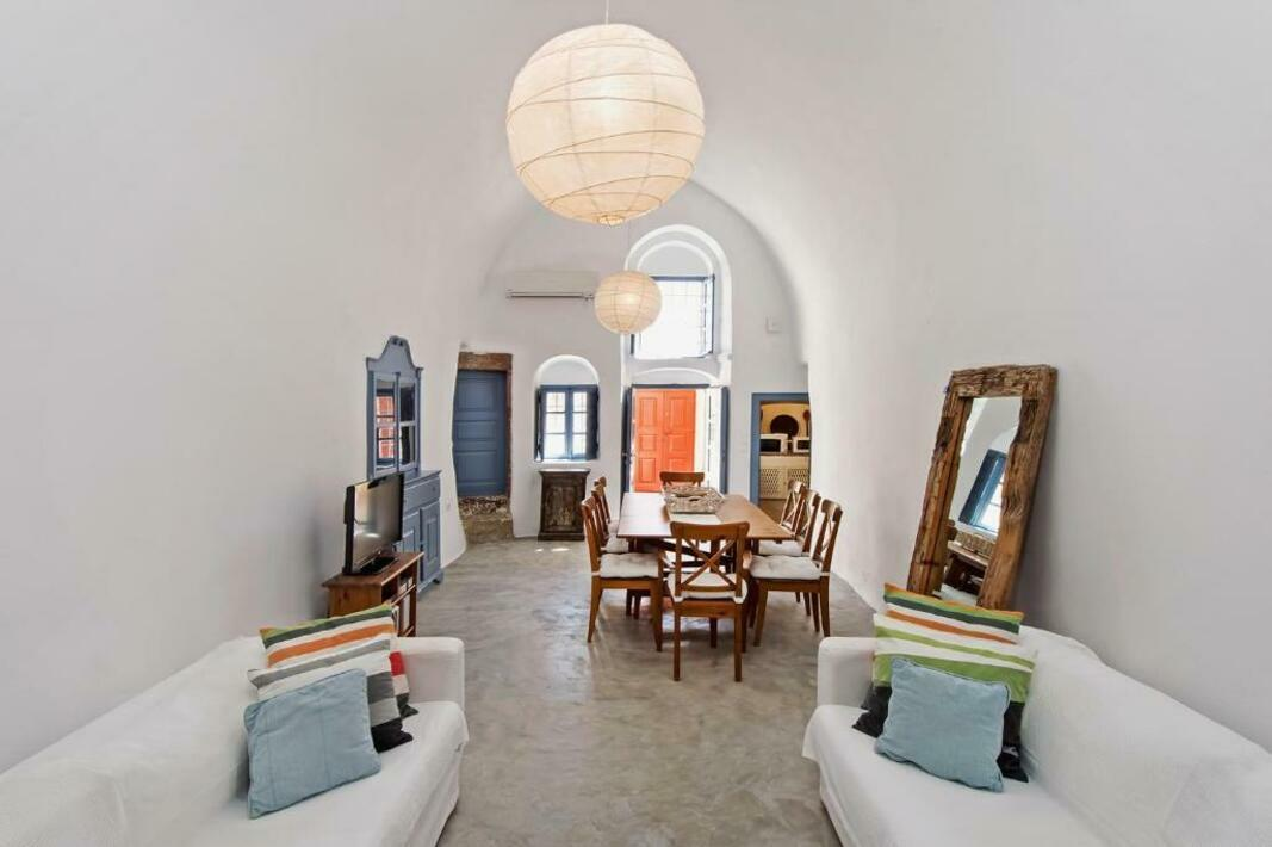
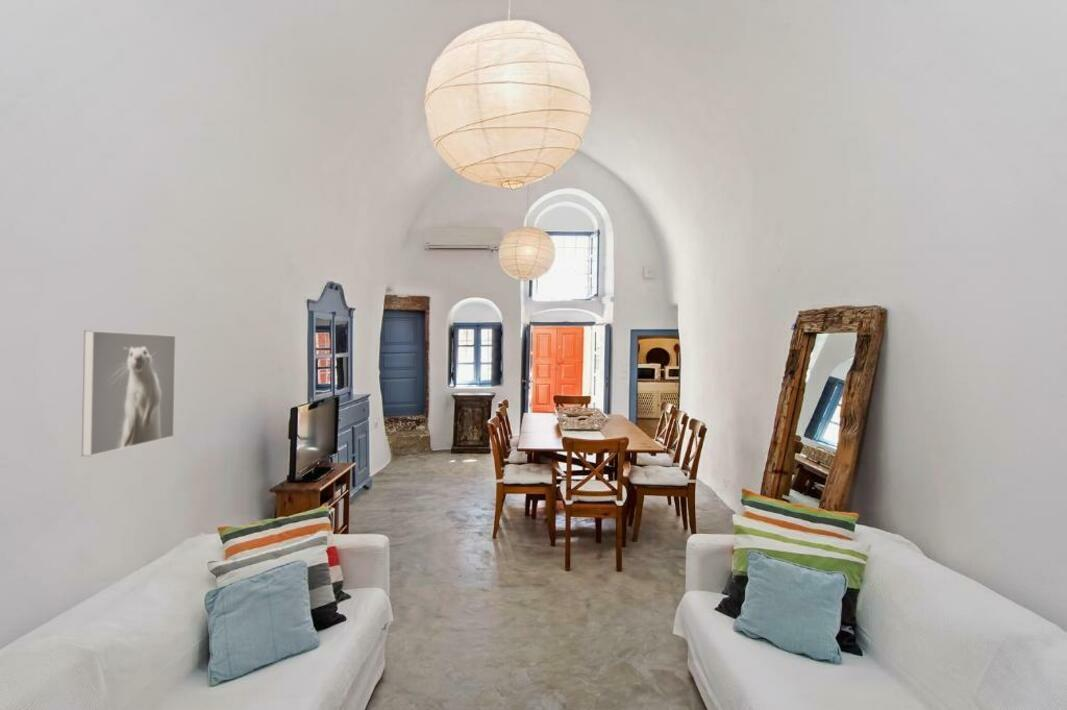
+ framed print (133, 389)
